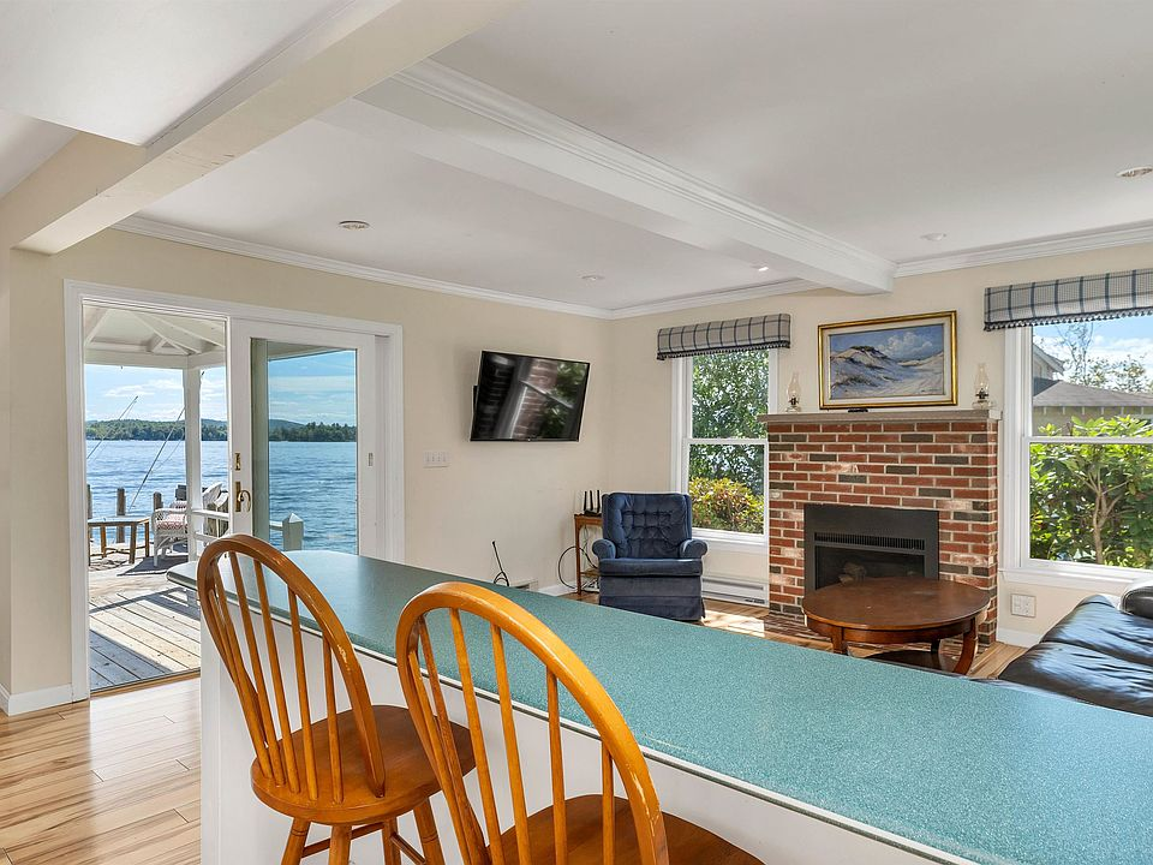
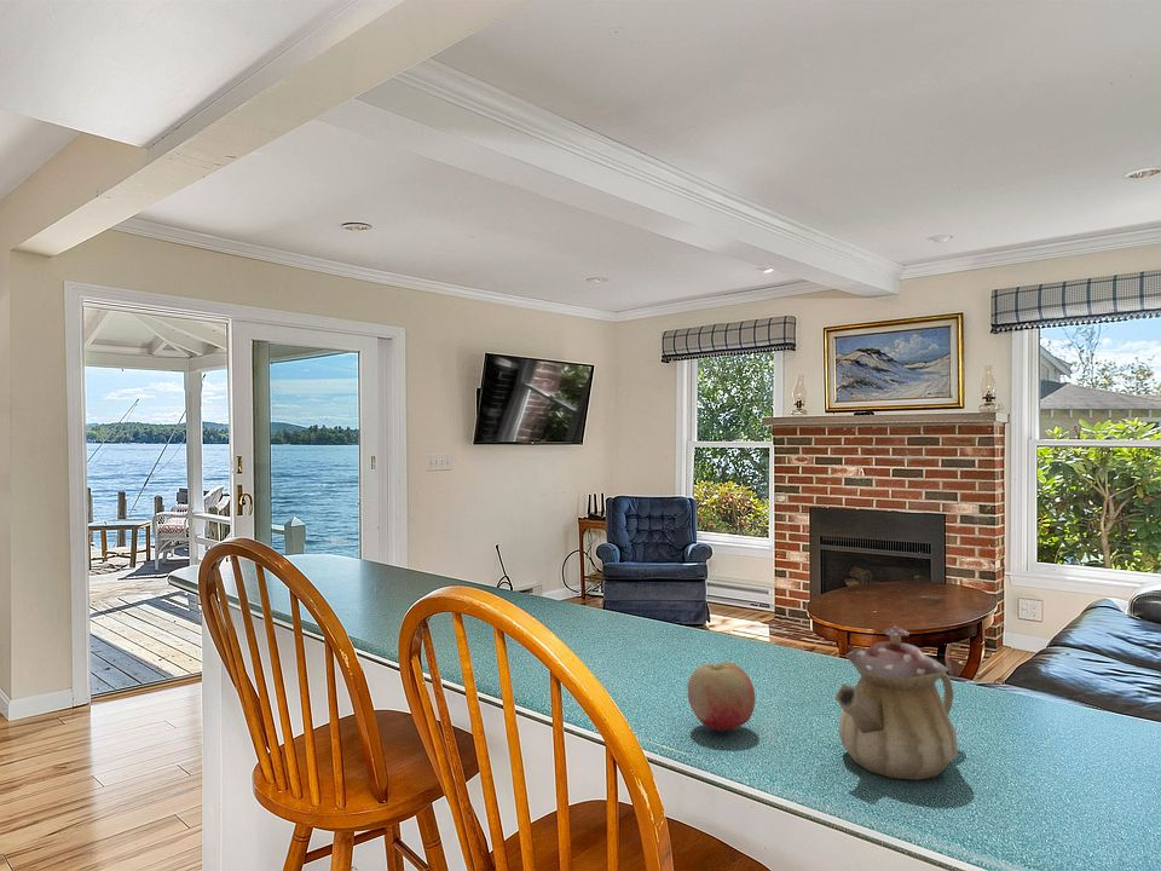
+ teapot (901, 691)
+ fruit (721, 696)
